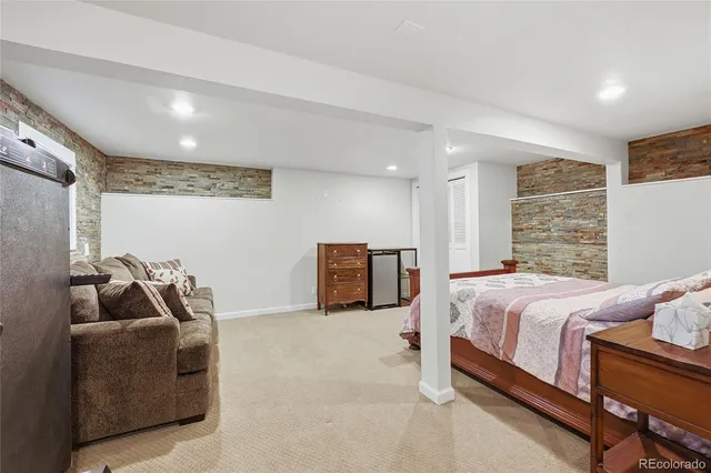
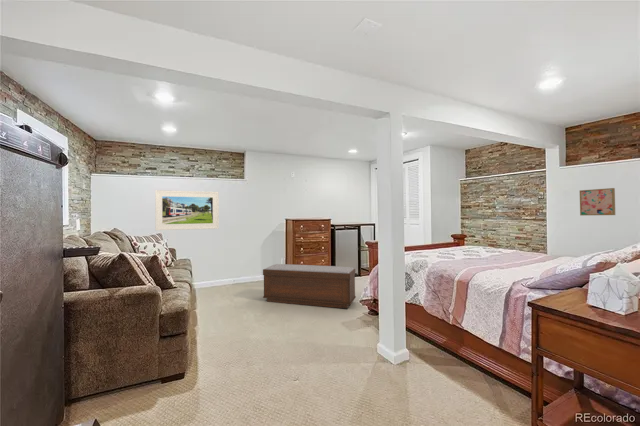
+ wall art (596, 202)
+ bench (309, 283)
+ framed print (188, 210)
